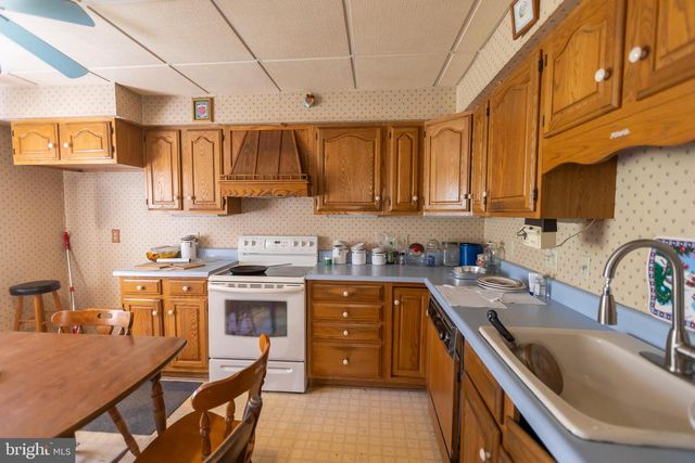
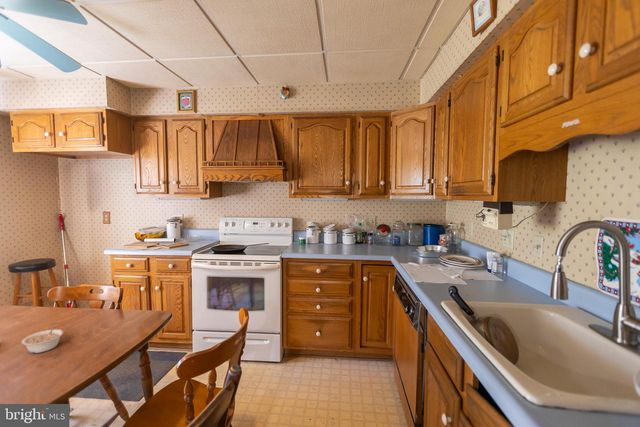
+ legume (43, 340)
